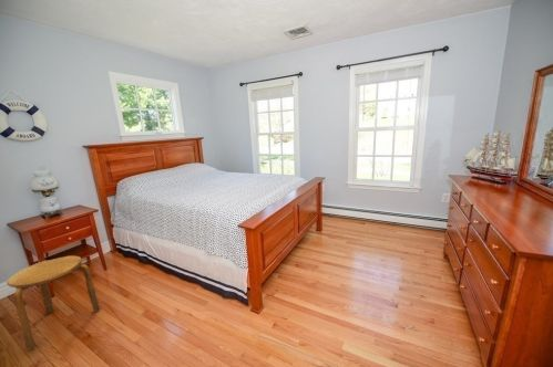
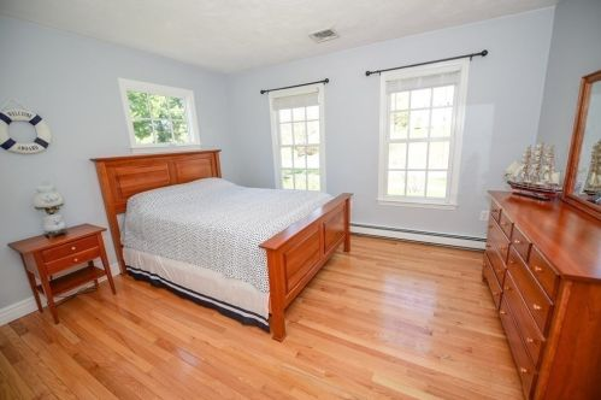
- stool (50, 295)
